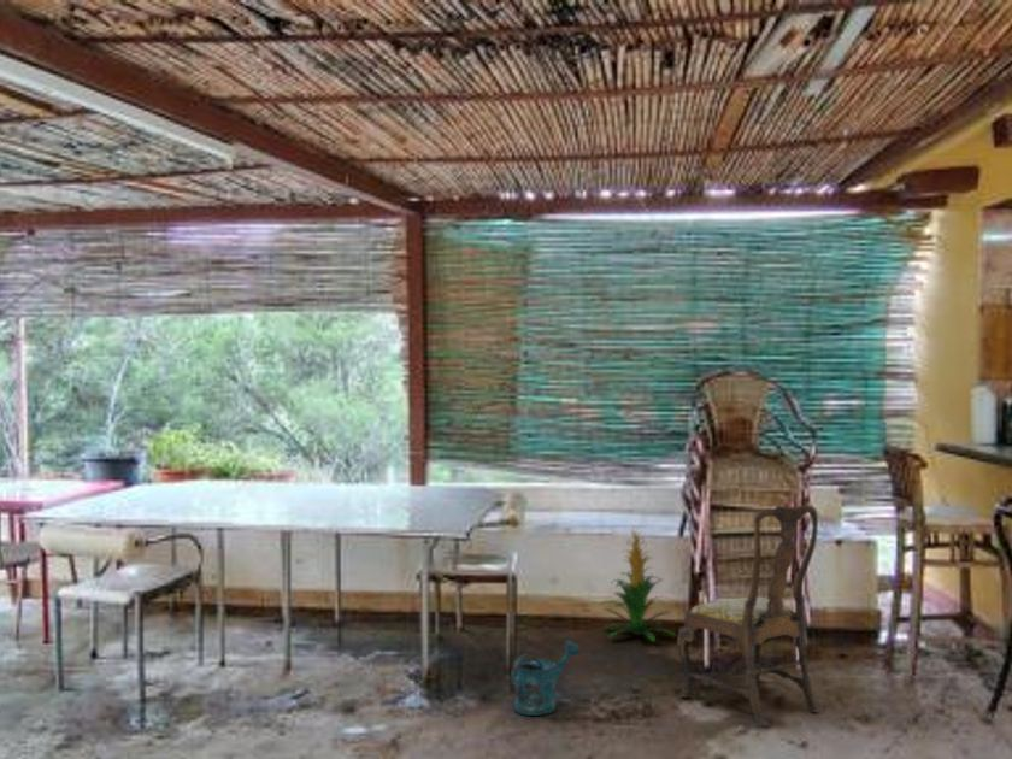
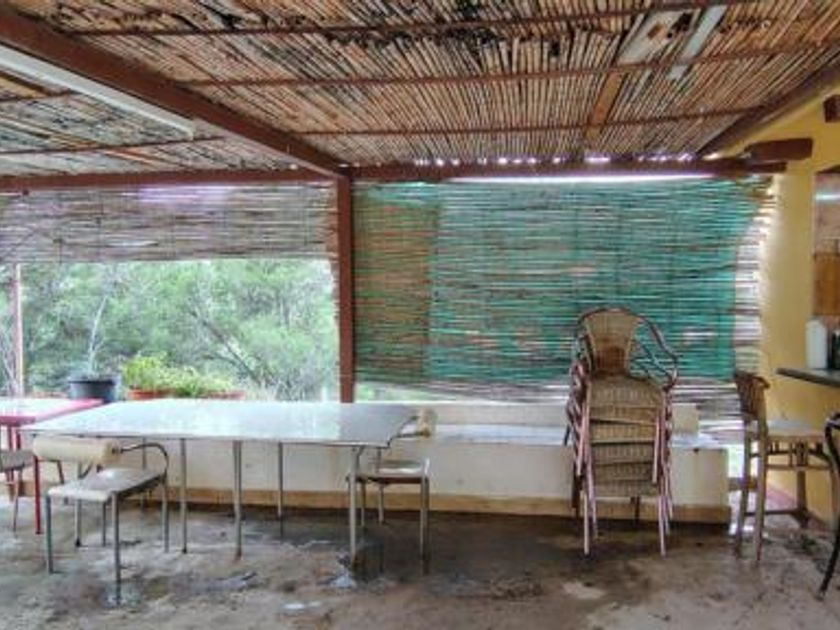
- indoor plant (637, 578)
- watering can (545, 676)
- dining chair (755, 600)
